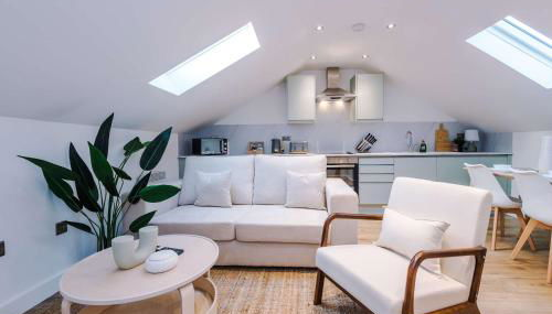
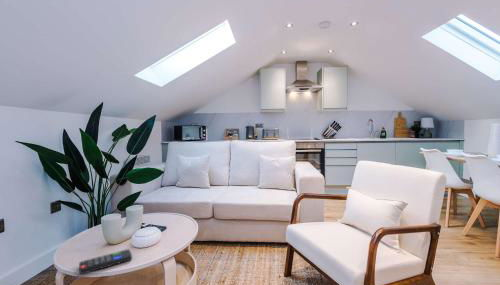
+ remote control (106, 260)
